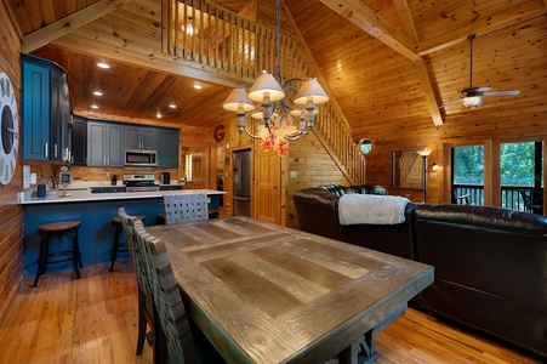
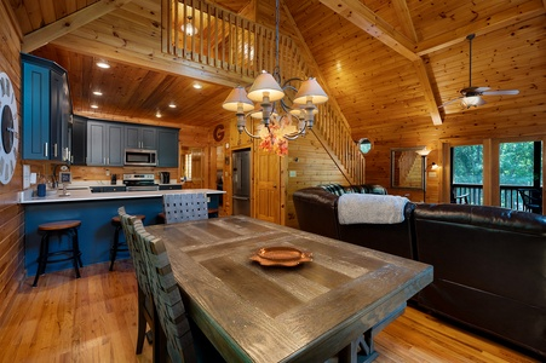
+ decorative bowl (281, 255)
